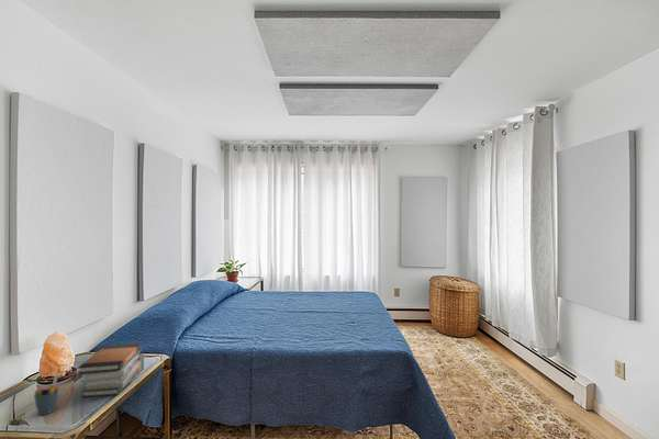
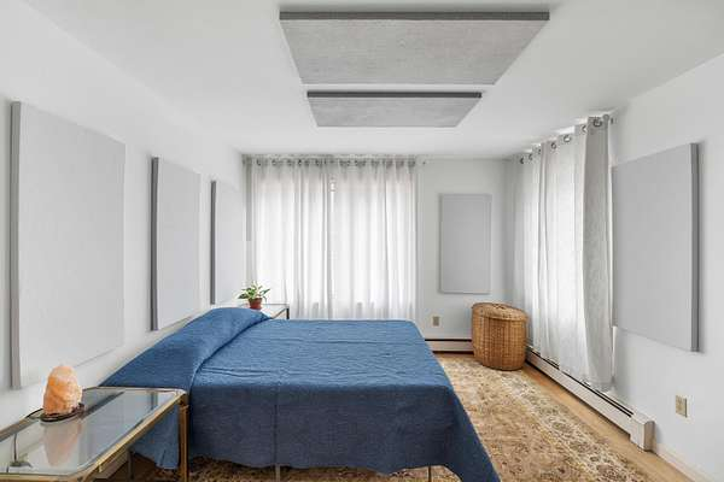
- book stack (112, 368)
- pen holder (46, 396)
